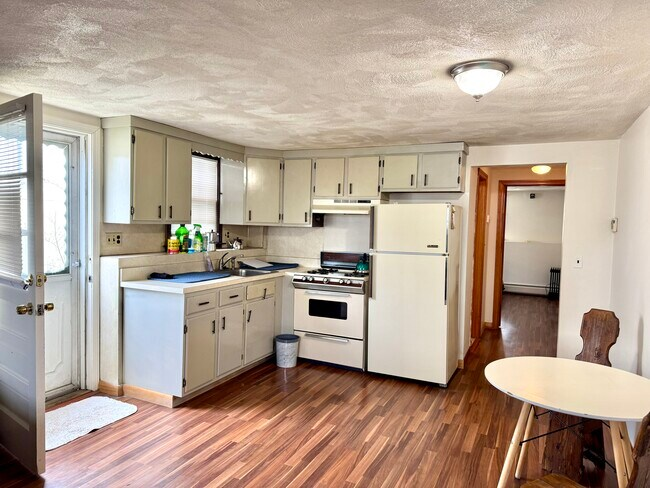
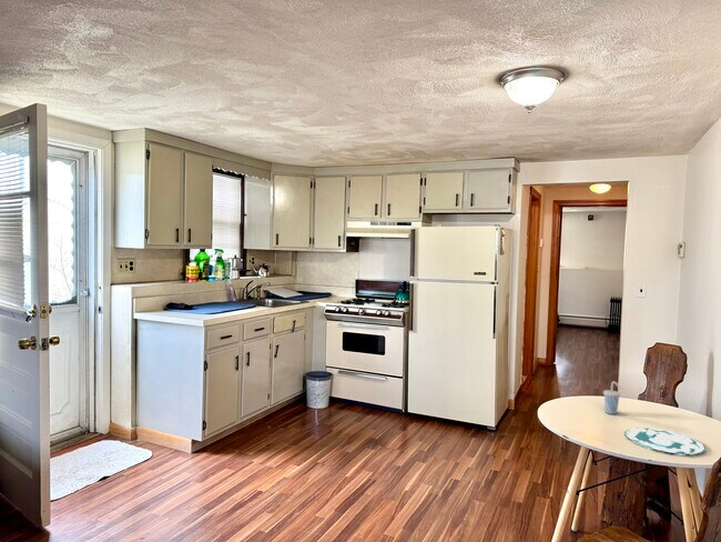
+ plate (663, 436)
+ cup (612, 397)
